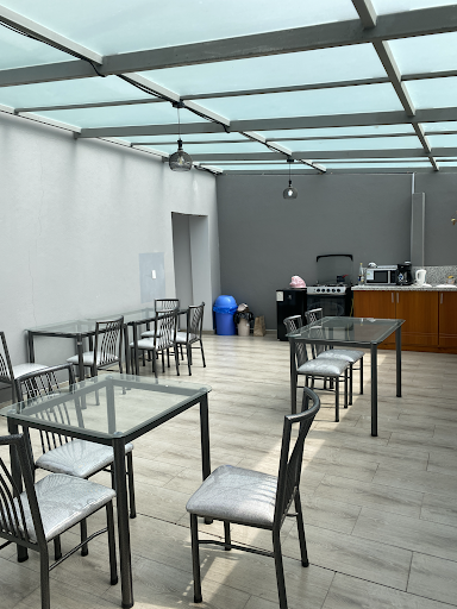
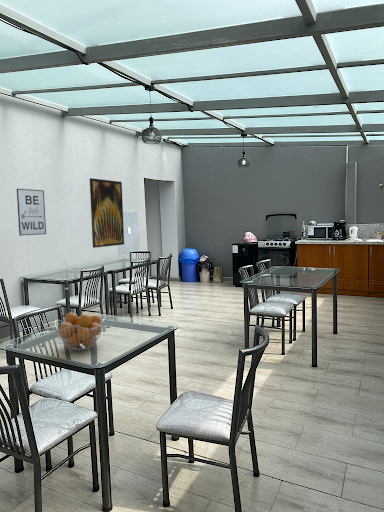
+ wall art (32, 212)
+ wall art (107, 213)
+ fruit basket (80, 330)
